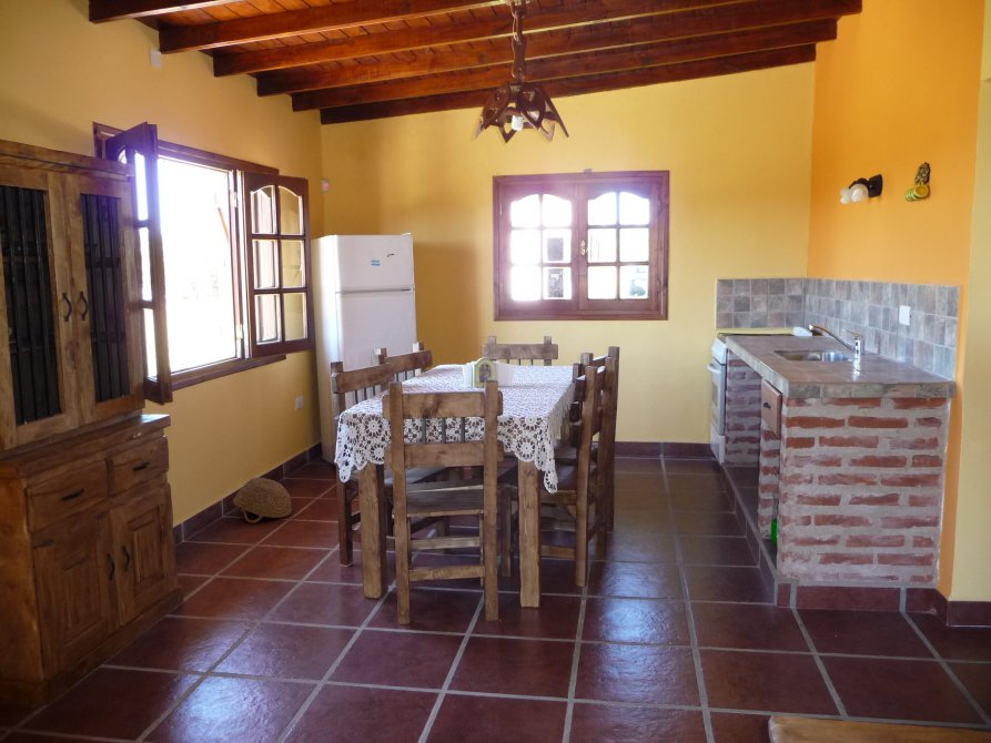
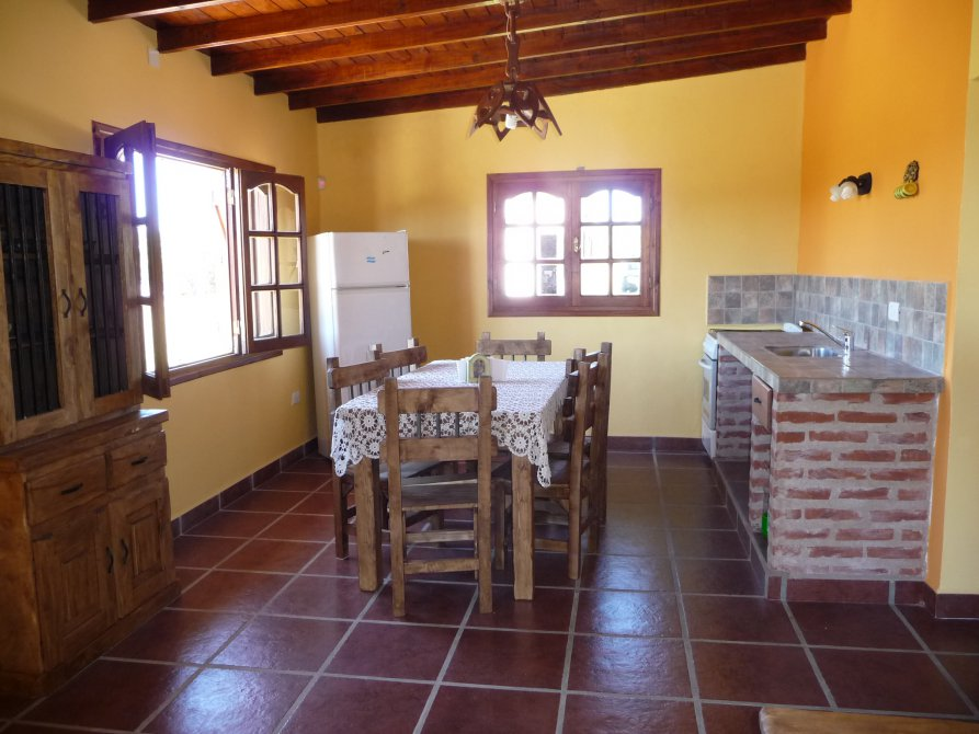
- woven basket (262, 496)
